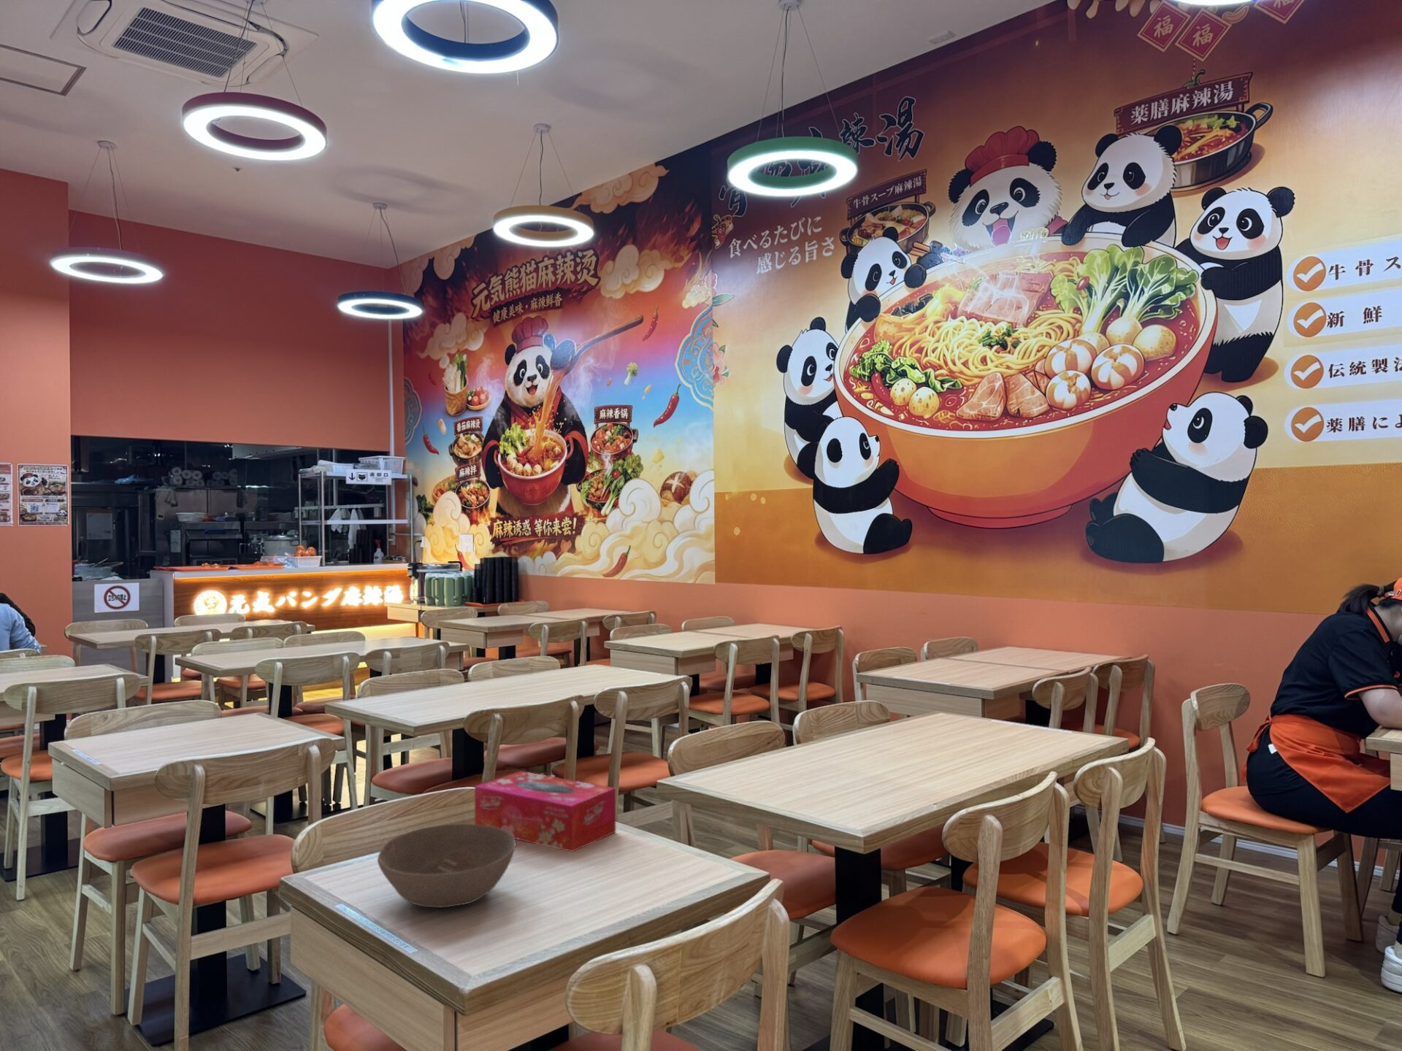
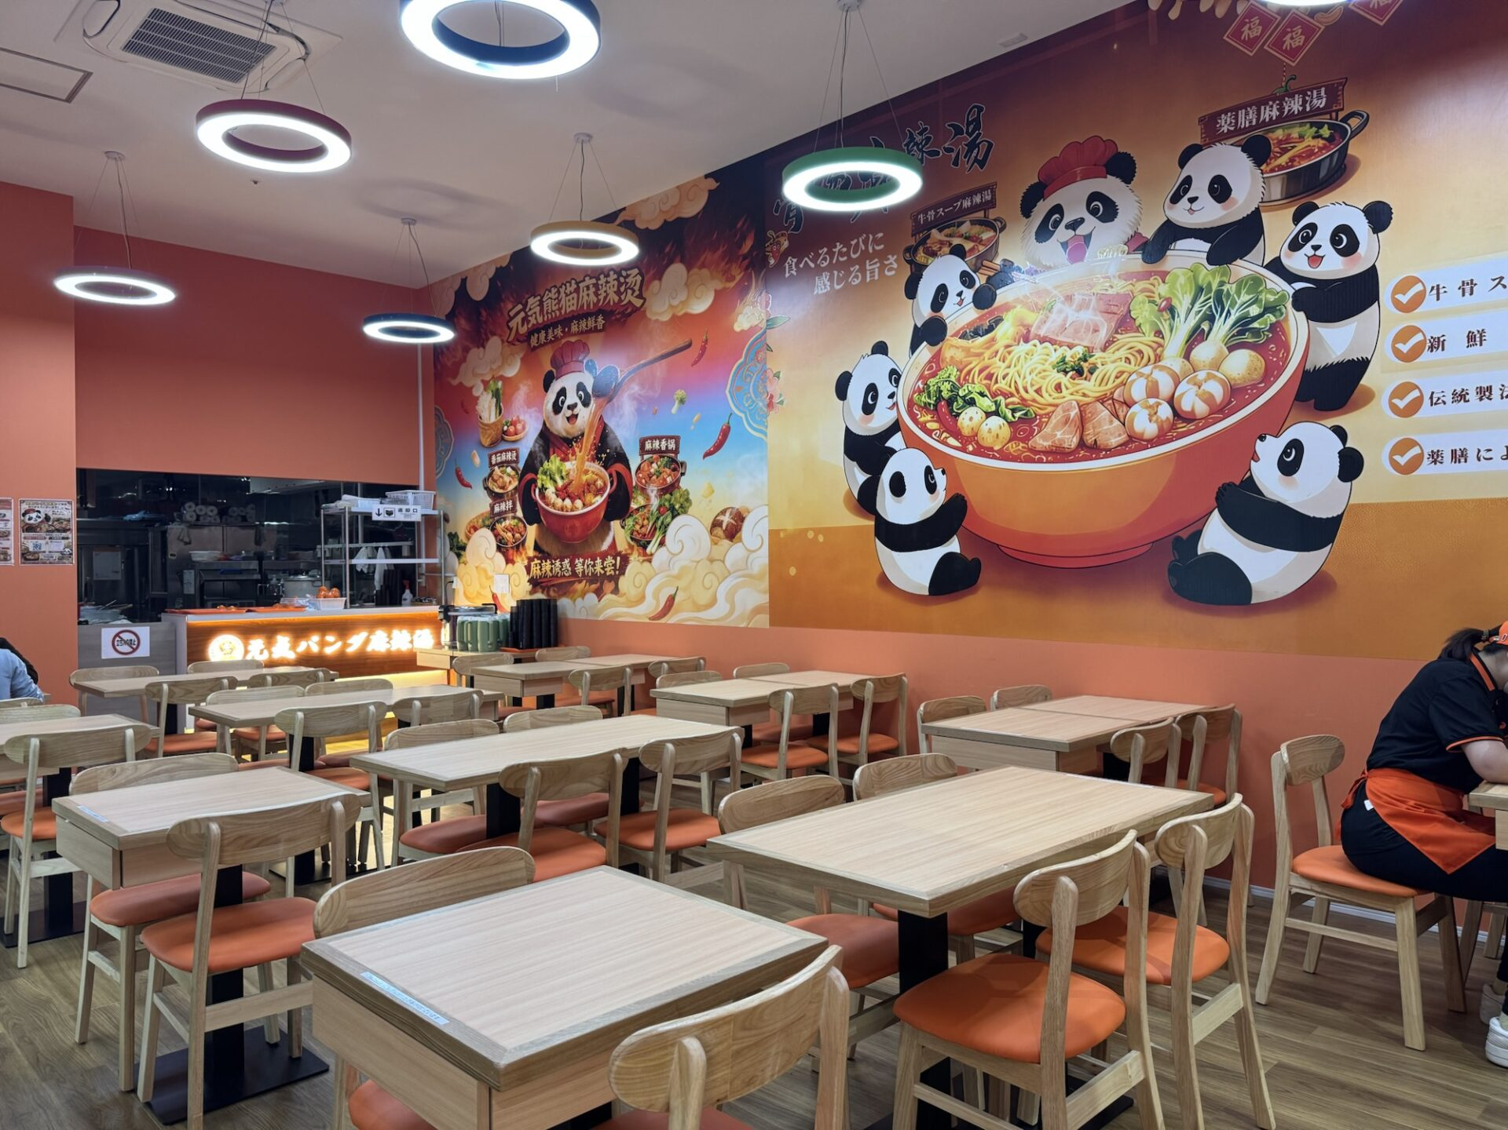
- bowl (448, 871)
- tissue box (544, 809)
